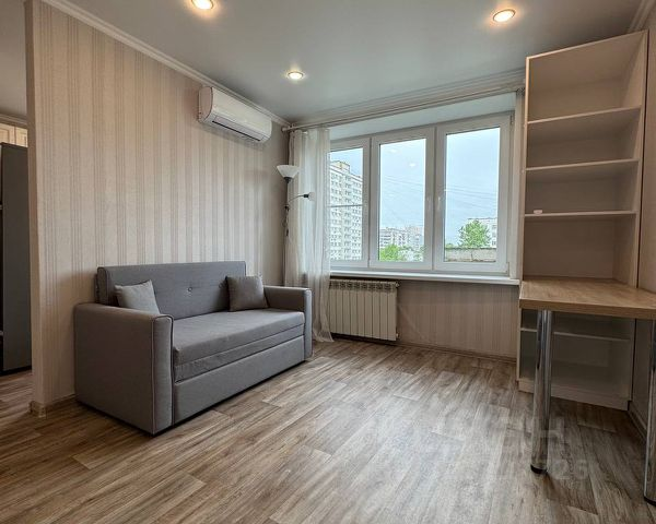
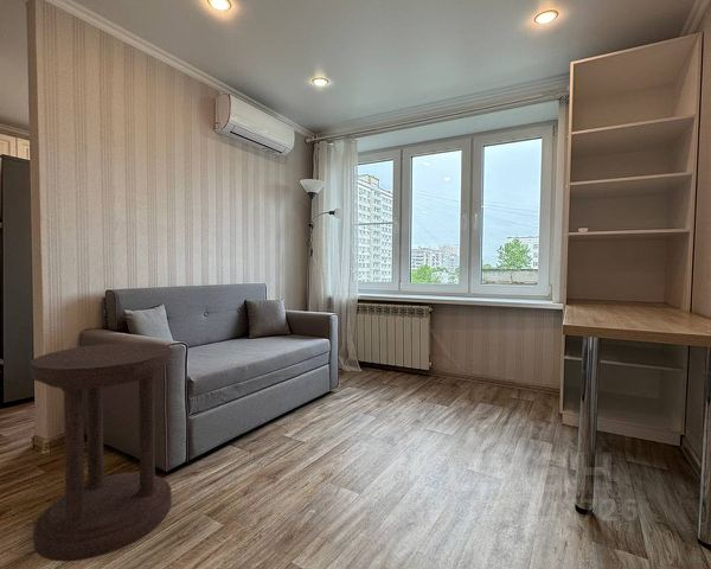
+ side table (102, 435)
